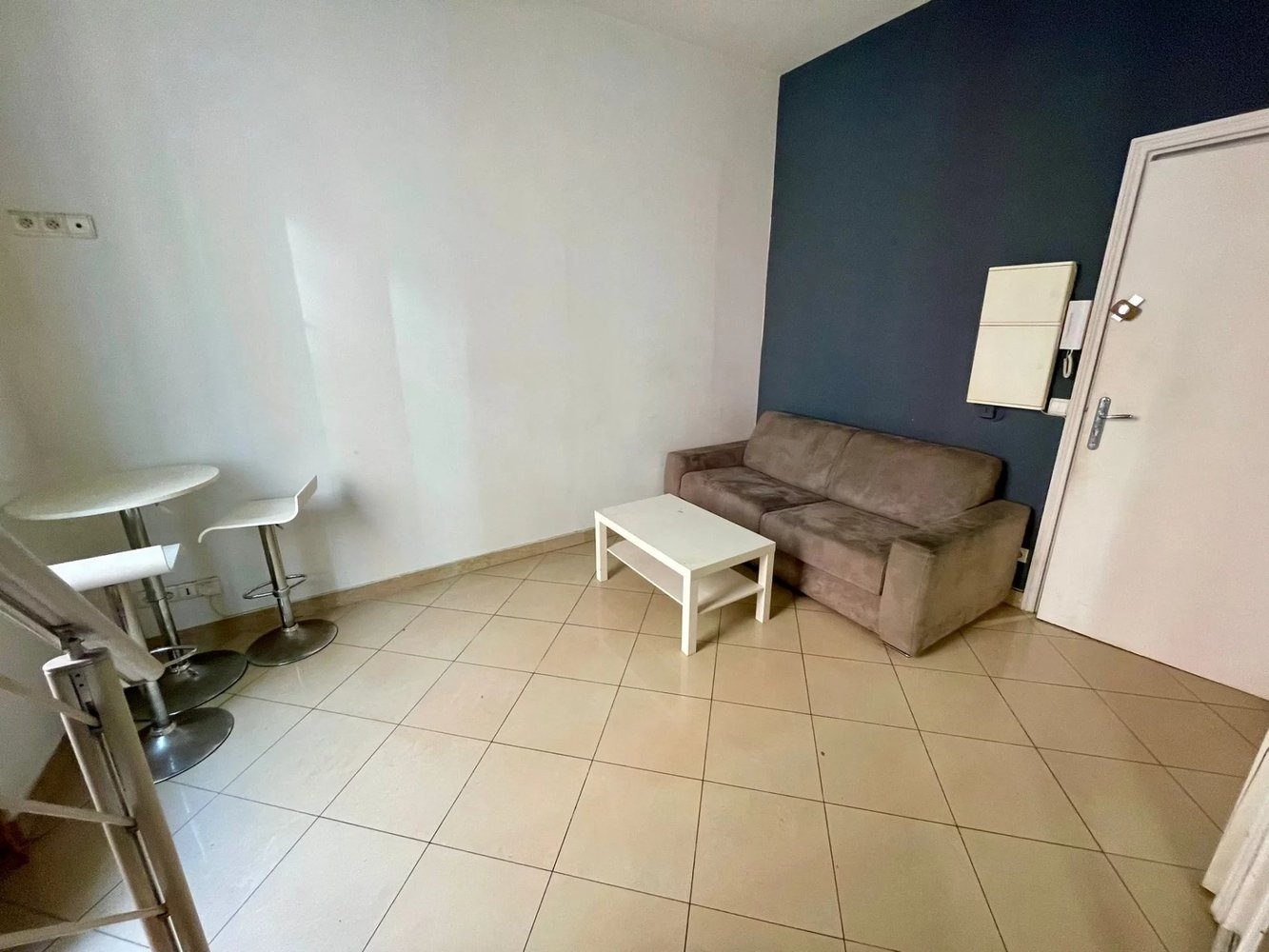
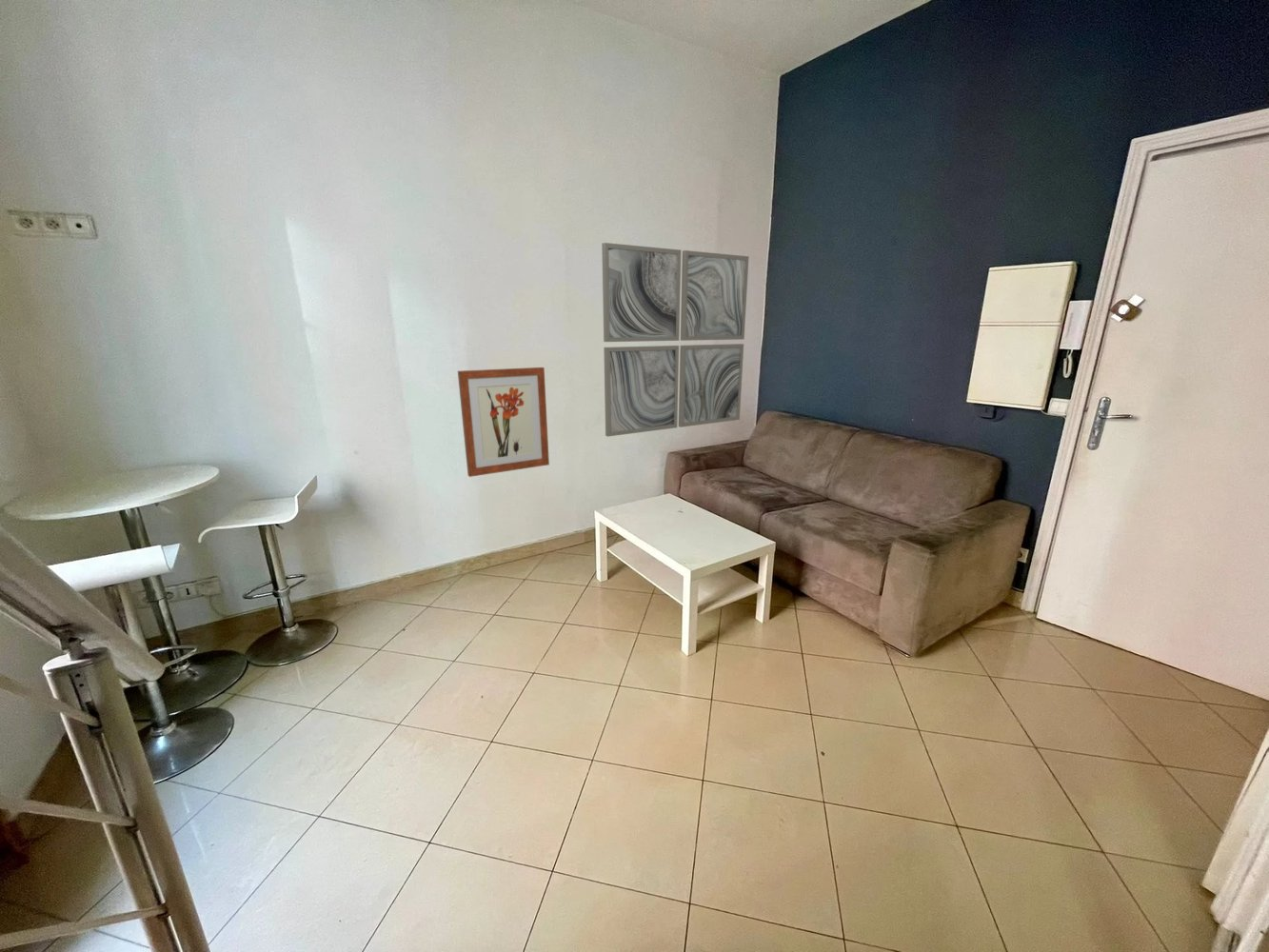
+ wall art (506, 421)
+ wall art (681, 340)
